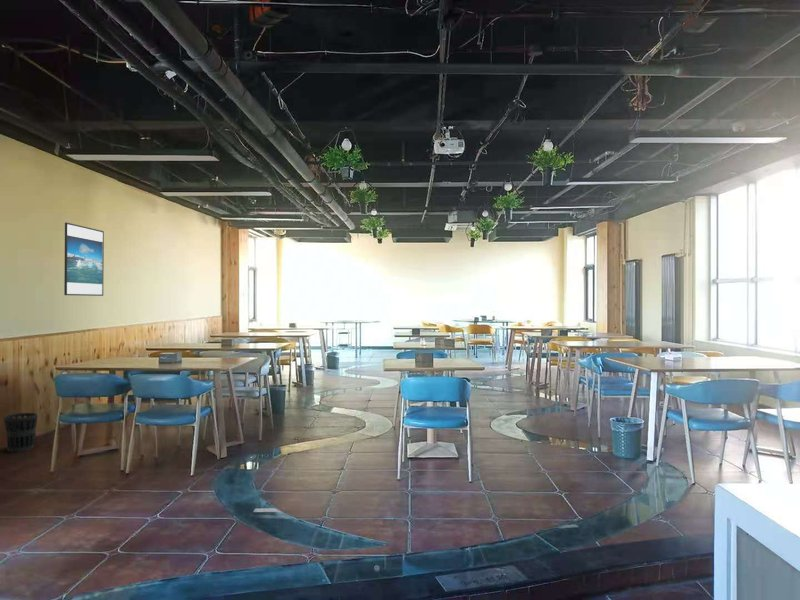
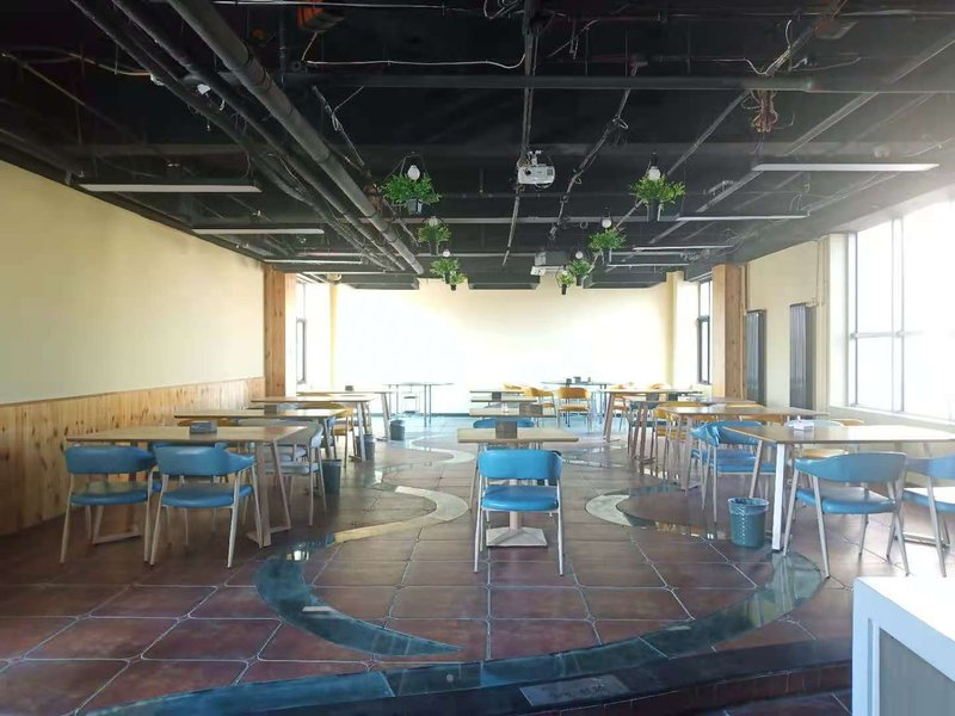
- wastebasket (20, 432)
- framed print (85, 261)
